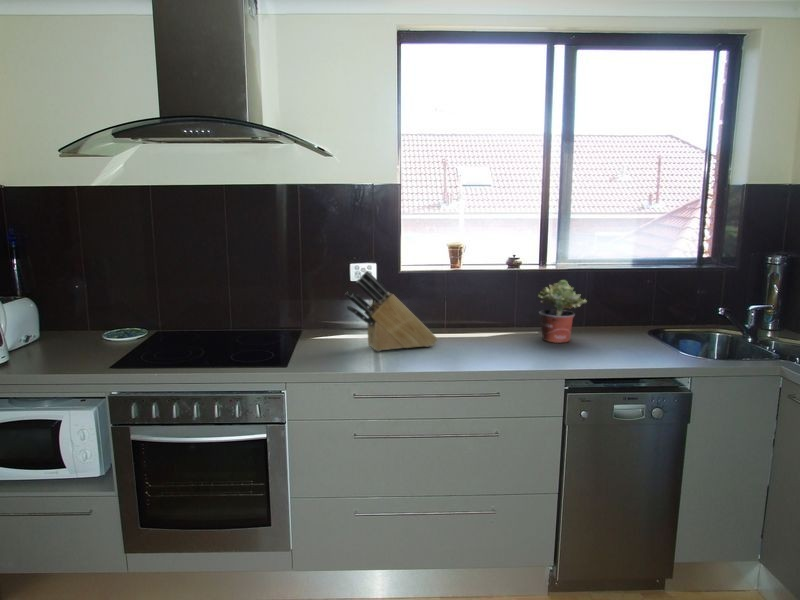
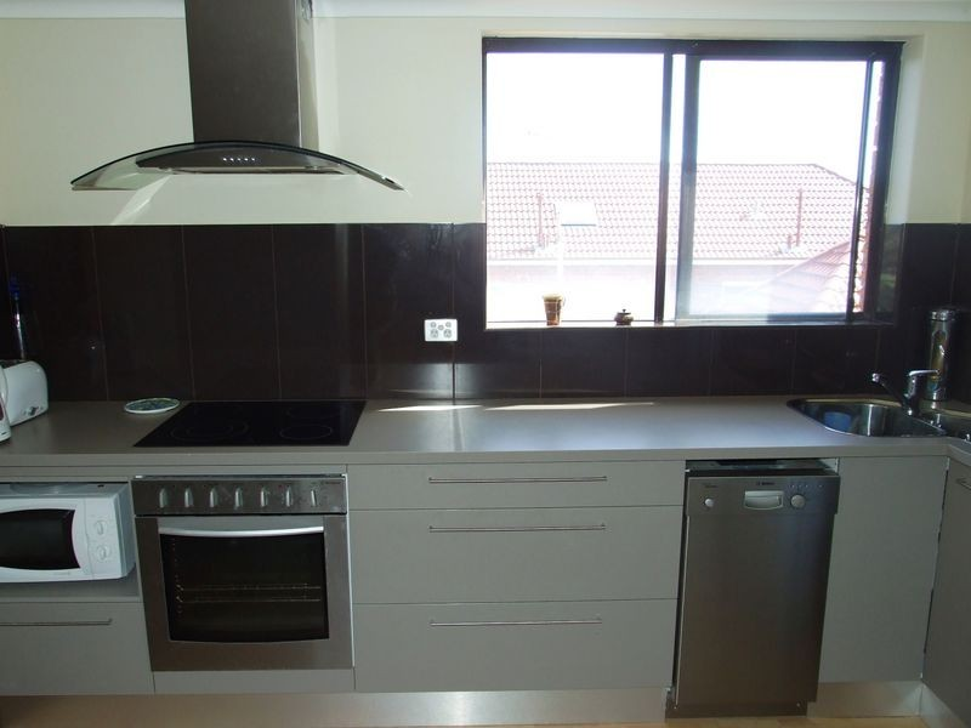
- potted plant (561, 310)
- knife block (391, 308)
